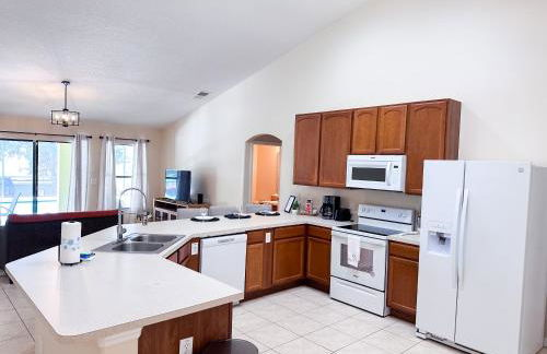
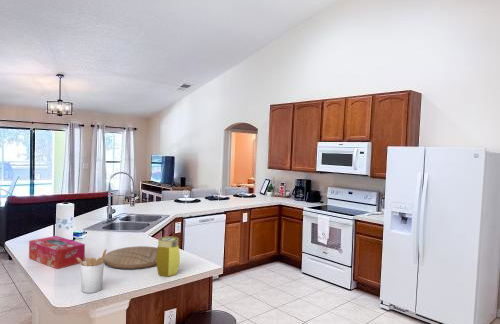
+ jar (168, 256)
+ cutting board (136, 257)
+ tissue box (56, 251)
+ utensil holder (93, 271)
